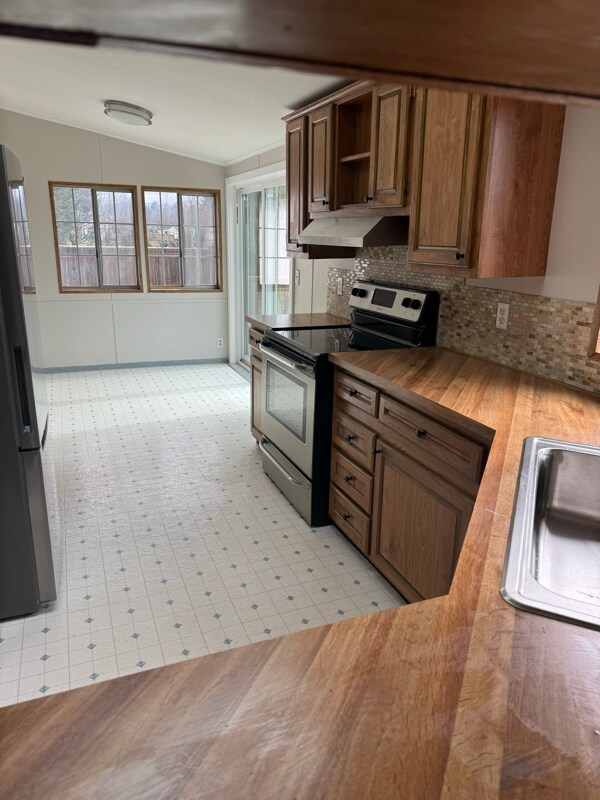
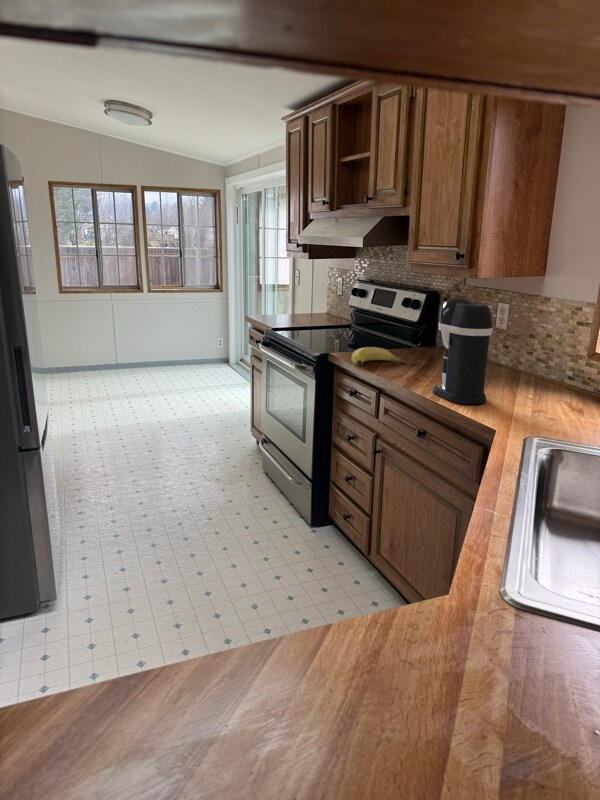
+ coffee maker (462, 348)
+ banana (376, 356)
